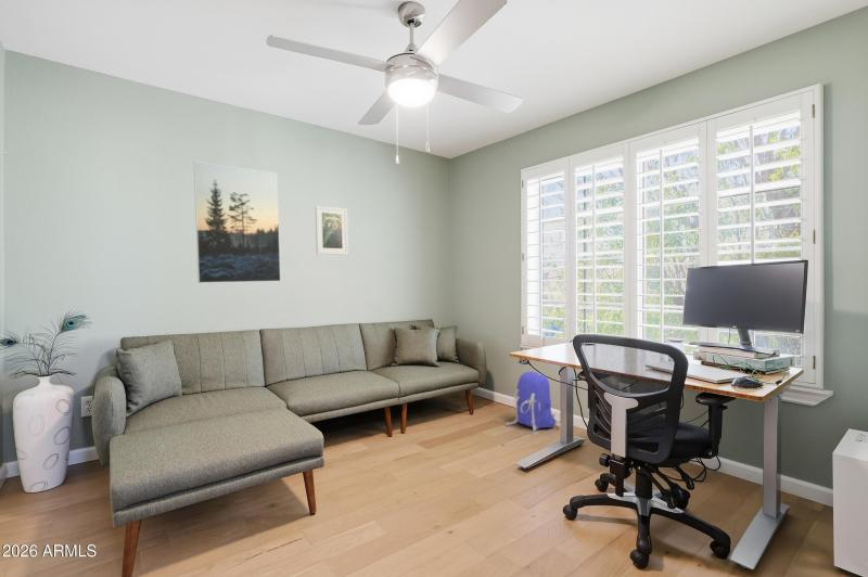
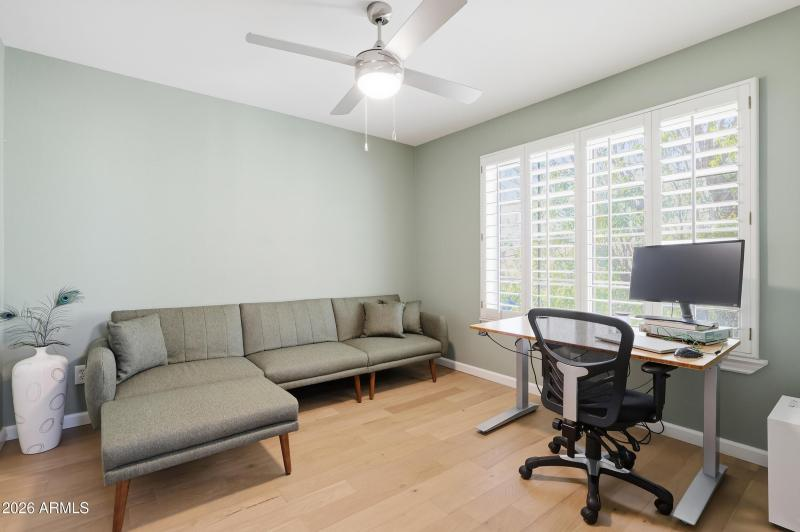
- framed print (239, 225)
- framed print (332, 230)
- backpack (532, 398)
